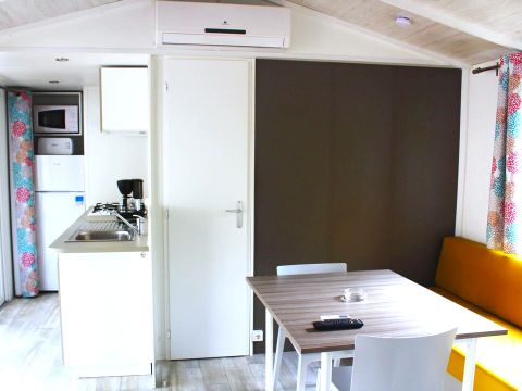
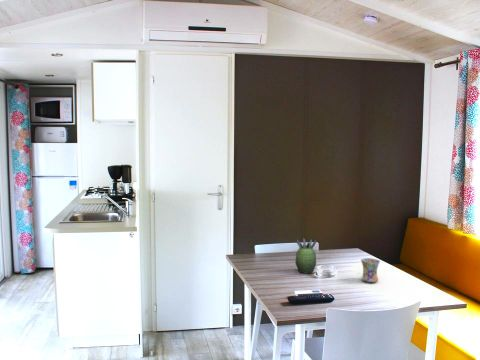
+ mug (368, 269)
+ succulent plant (305, 255)
